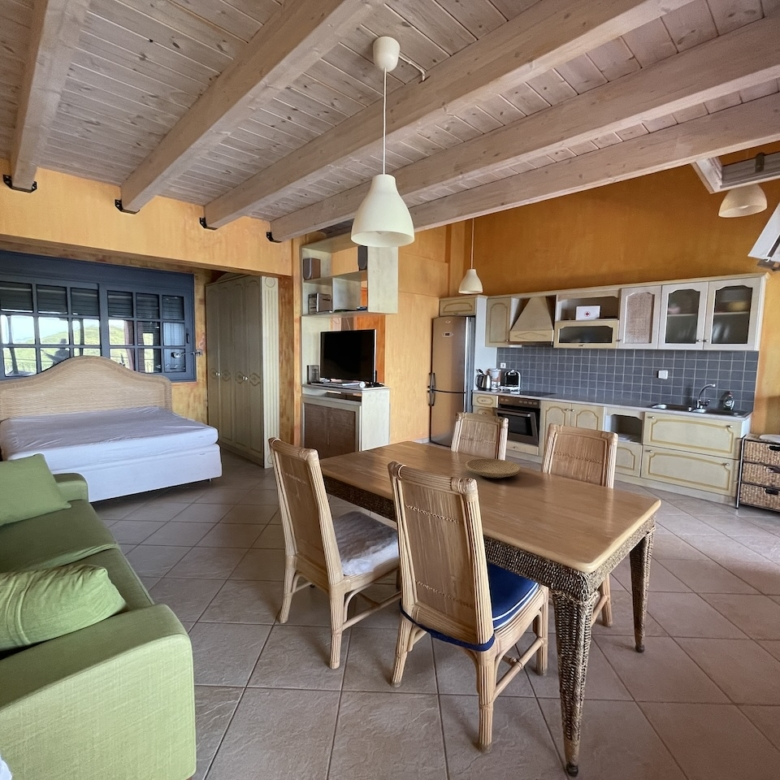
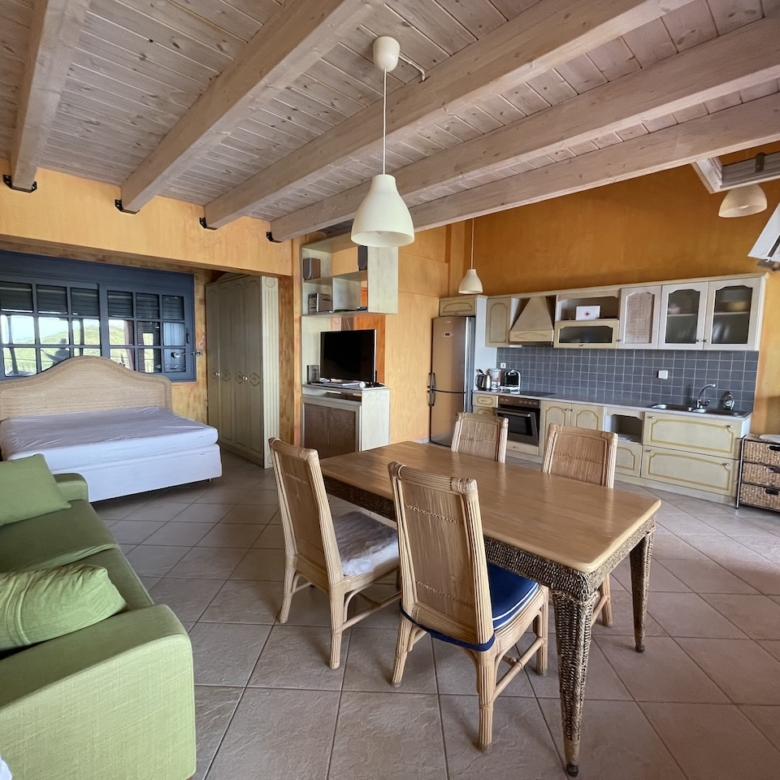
- plate (492, 469)
